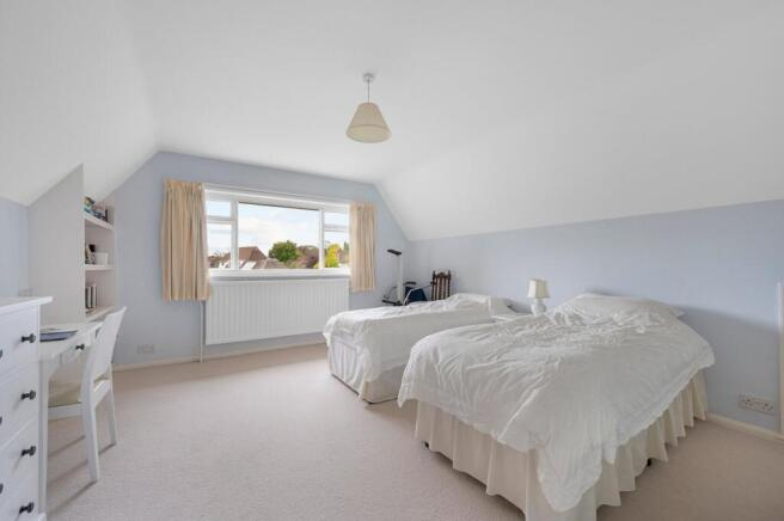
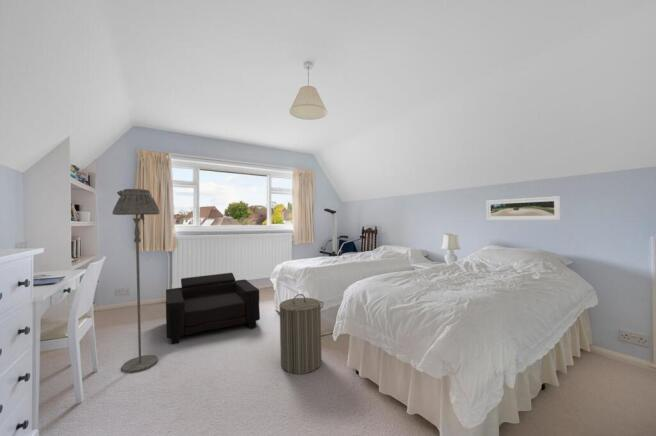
+ laundry hamper (300, 328)
+ armchair (212, 302)
+ floor lamp (138, 277)
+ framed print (519, 209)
